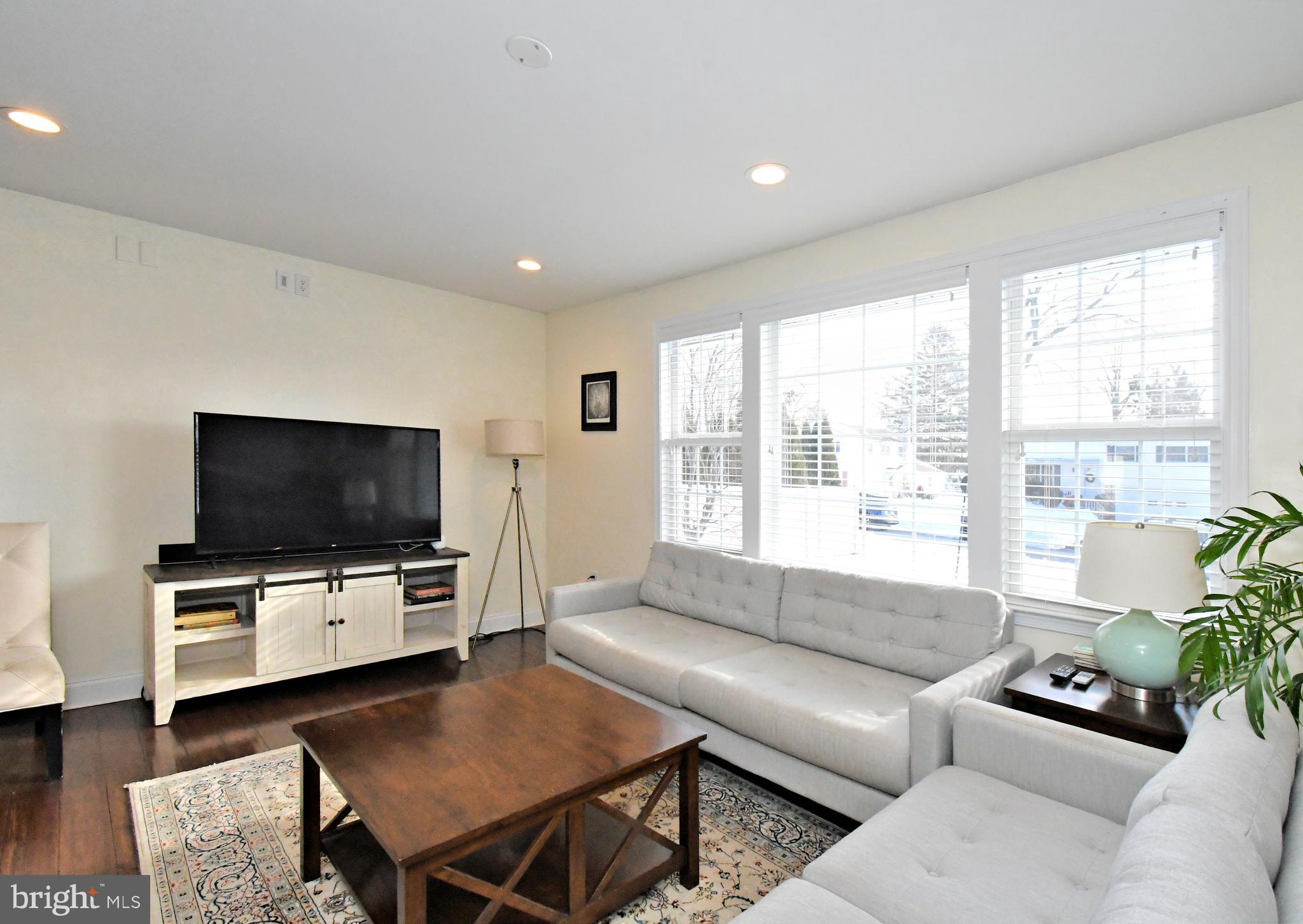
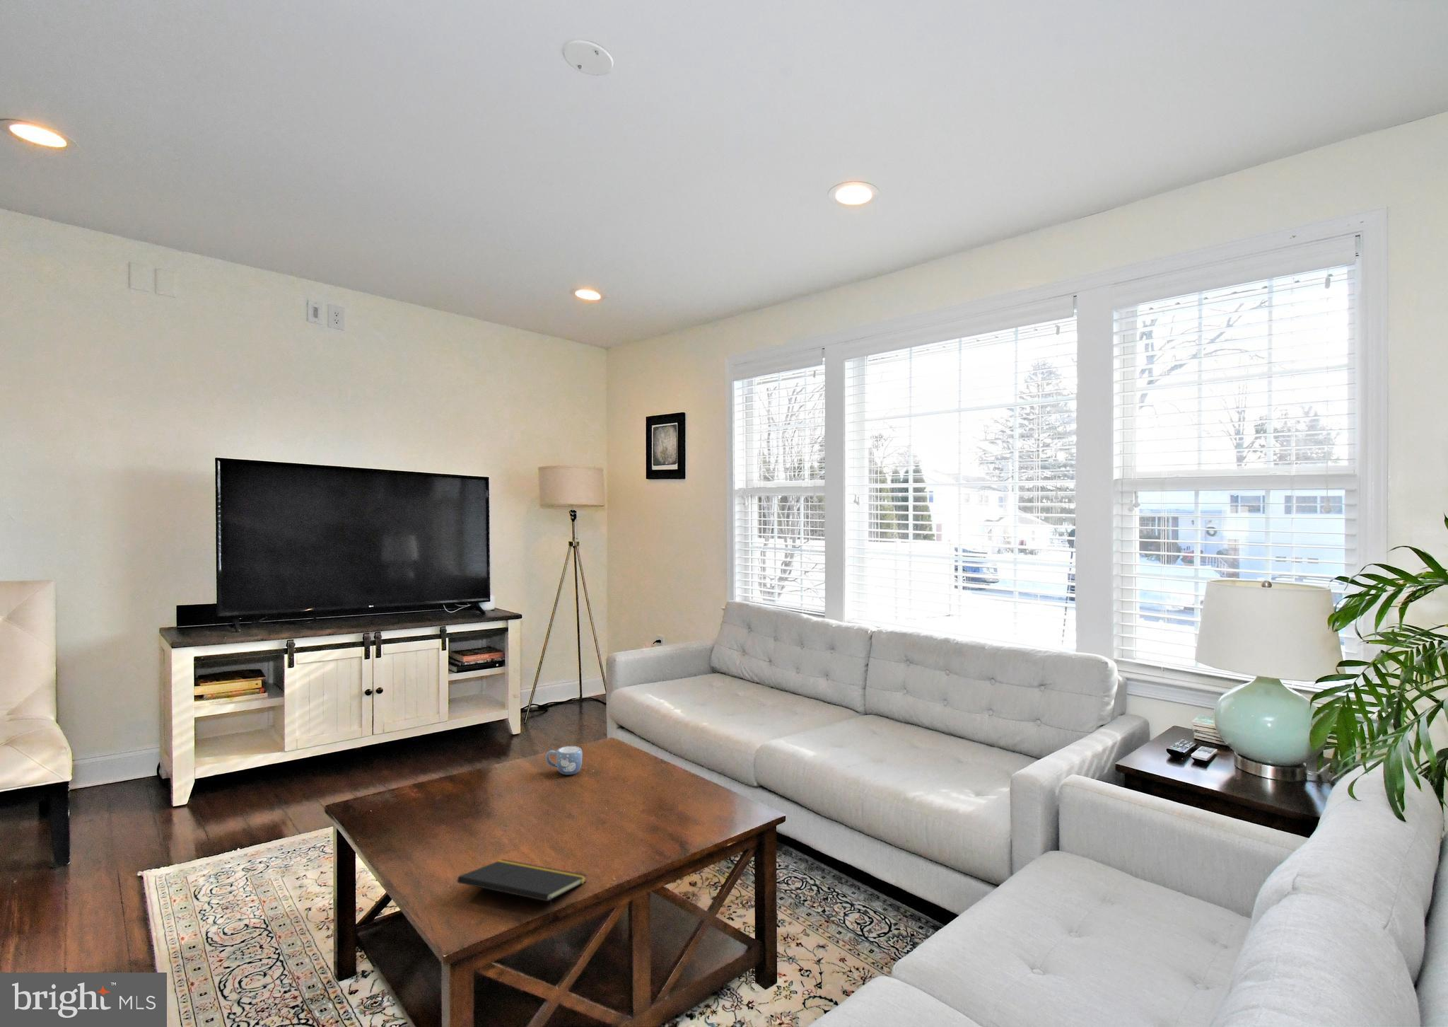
+ notepad (523, 878)
+ mug (563, 760)
